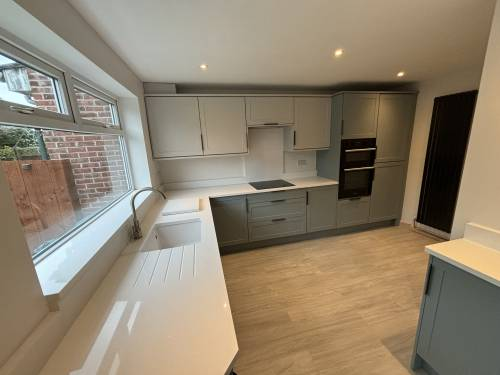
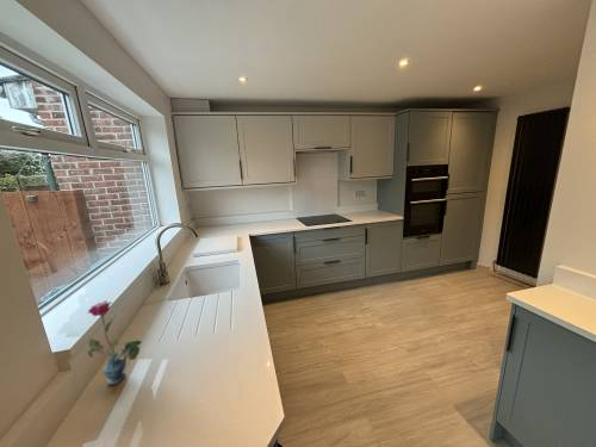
+ vase (113, 343)
